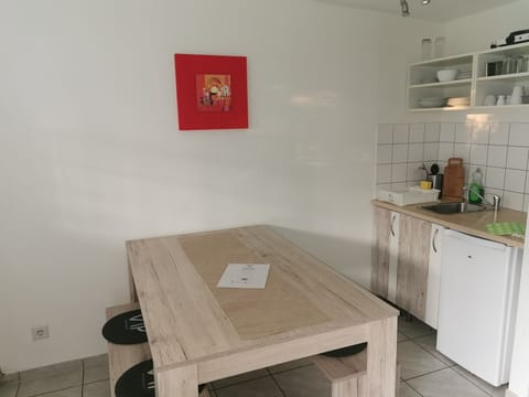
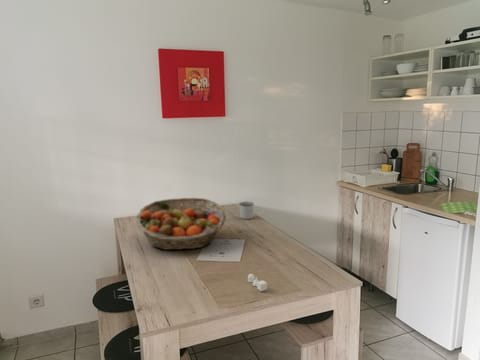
+ salt and pepper shaker set (256, 281)
+ fruit basket (181, 222)
+ mug (244, 210)
